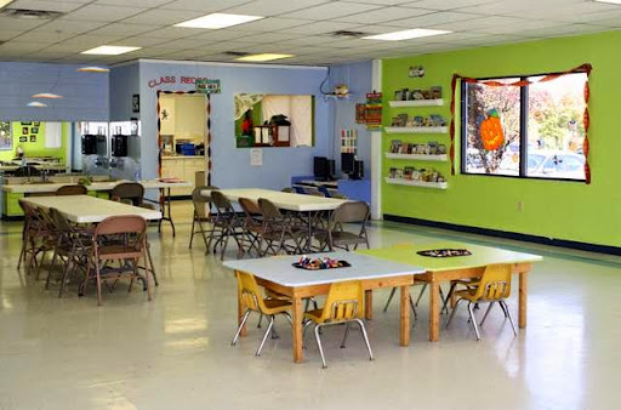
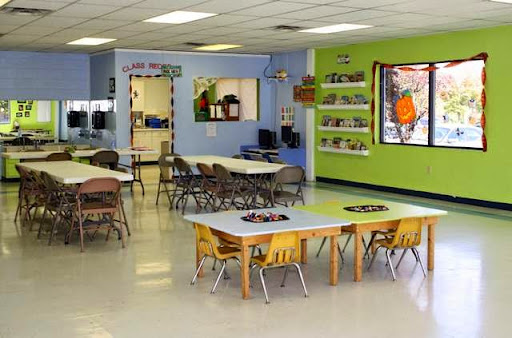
- ceiling mobile (59, 75)
